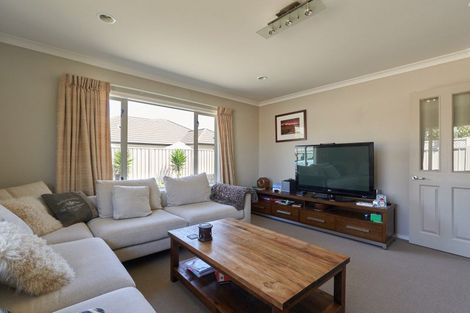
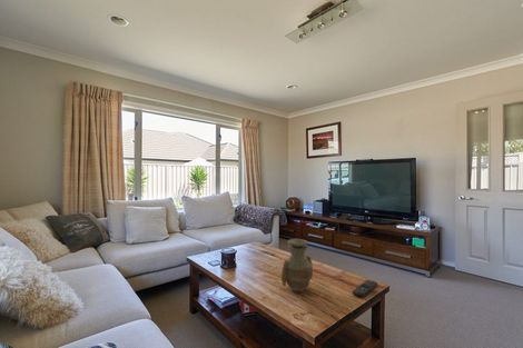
+ vase (297, 264)
+ remote control (365, 288)
